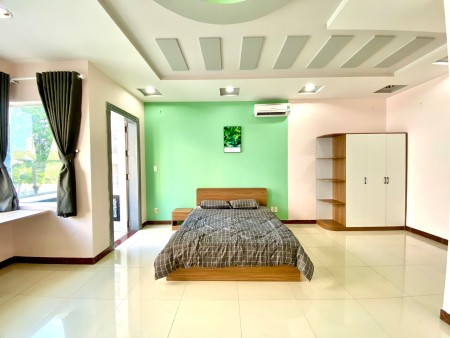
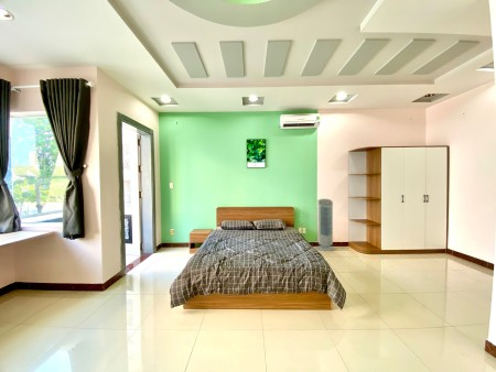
+ air purifier (325, 223)
